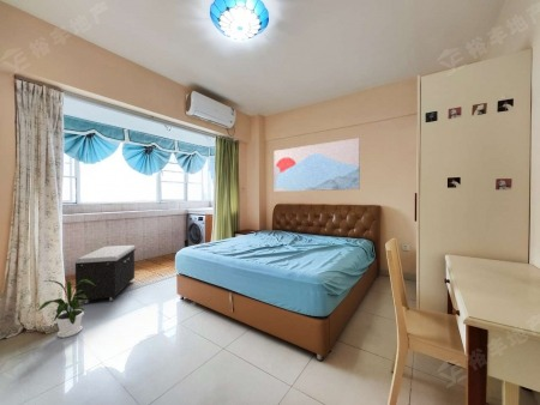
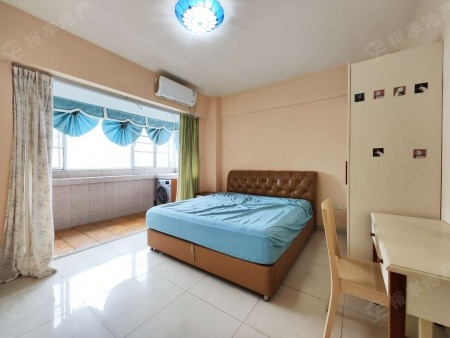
- house plant (67, 304)
- wall art (312, 168)
- storage bench (109, 271)
